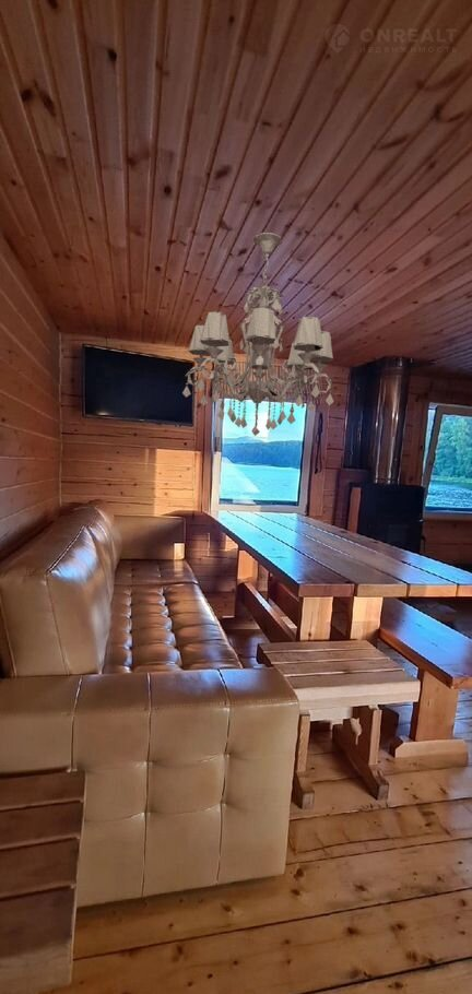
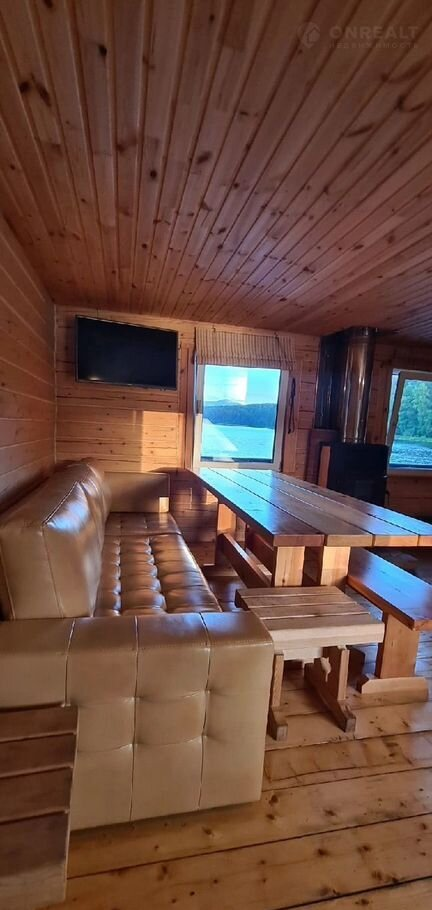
- chandelier (261, 340)
